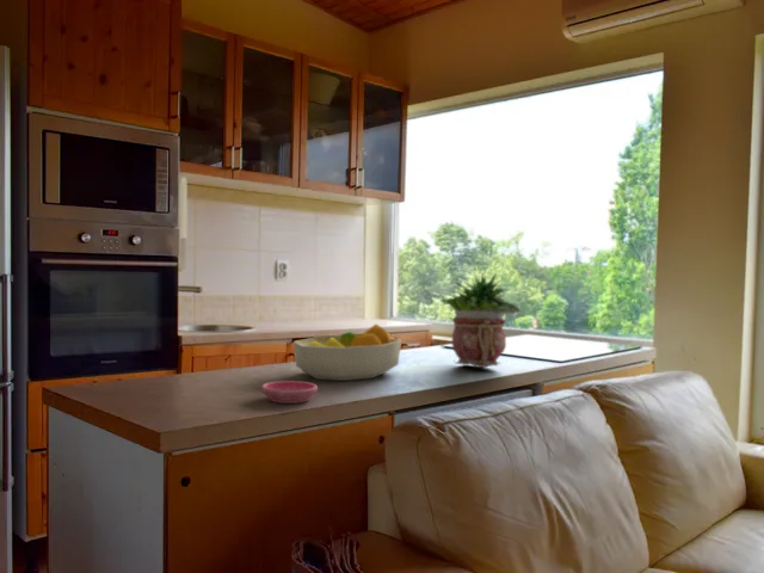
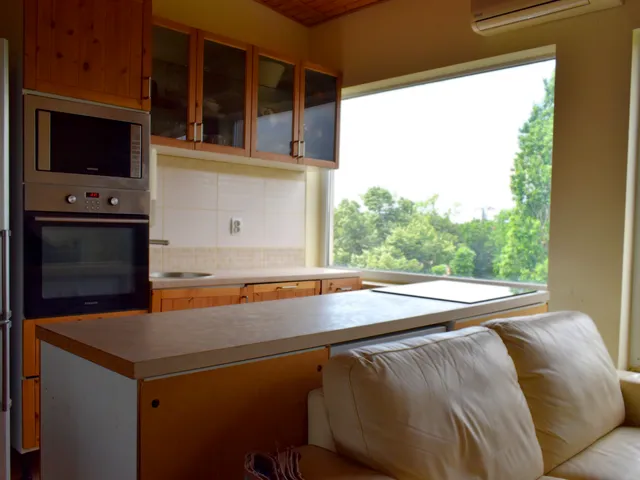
- potted plant (478, 319)
- fruit bowl (347, 350)
- saucer (289, 392)
